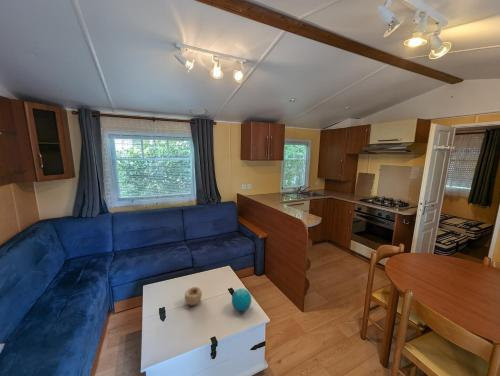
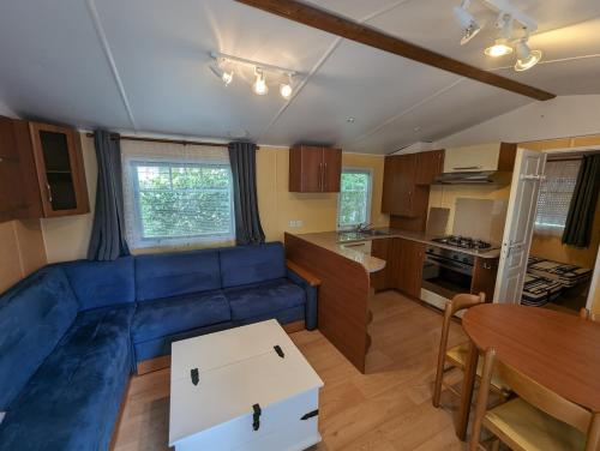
- decorative orb (241, 299)
- bowl (193, 296)
